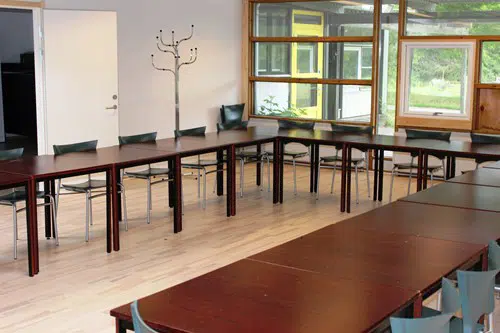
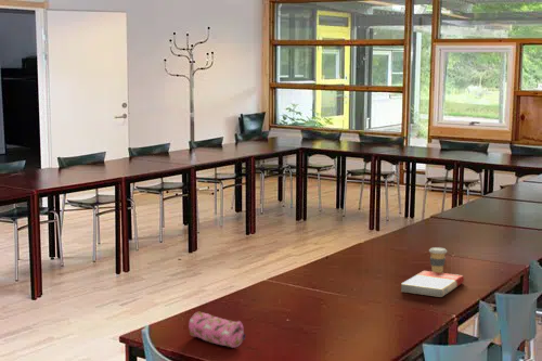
+ coffee cup (437, 260)
+ pencil case (216, 328)
+ book (433, 283)
